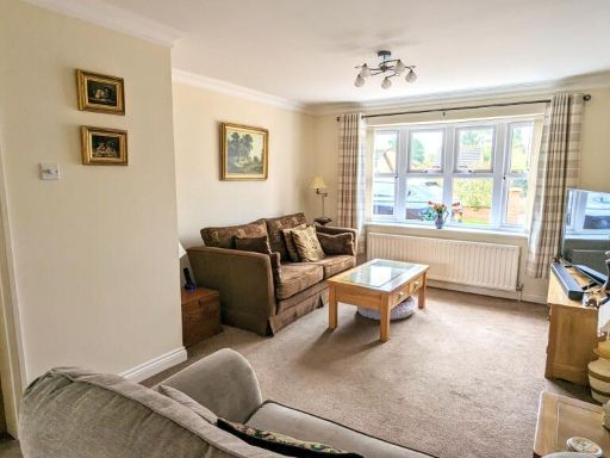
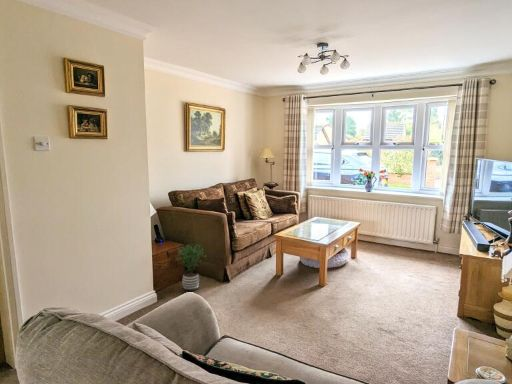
+ potted plant (190, 267)
